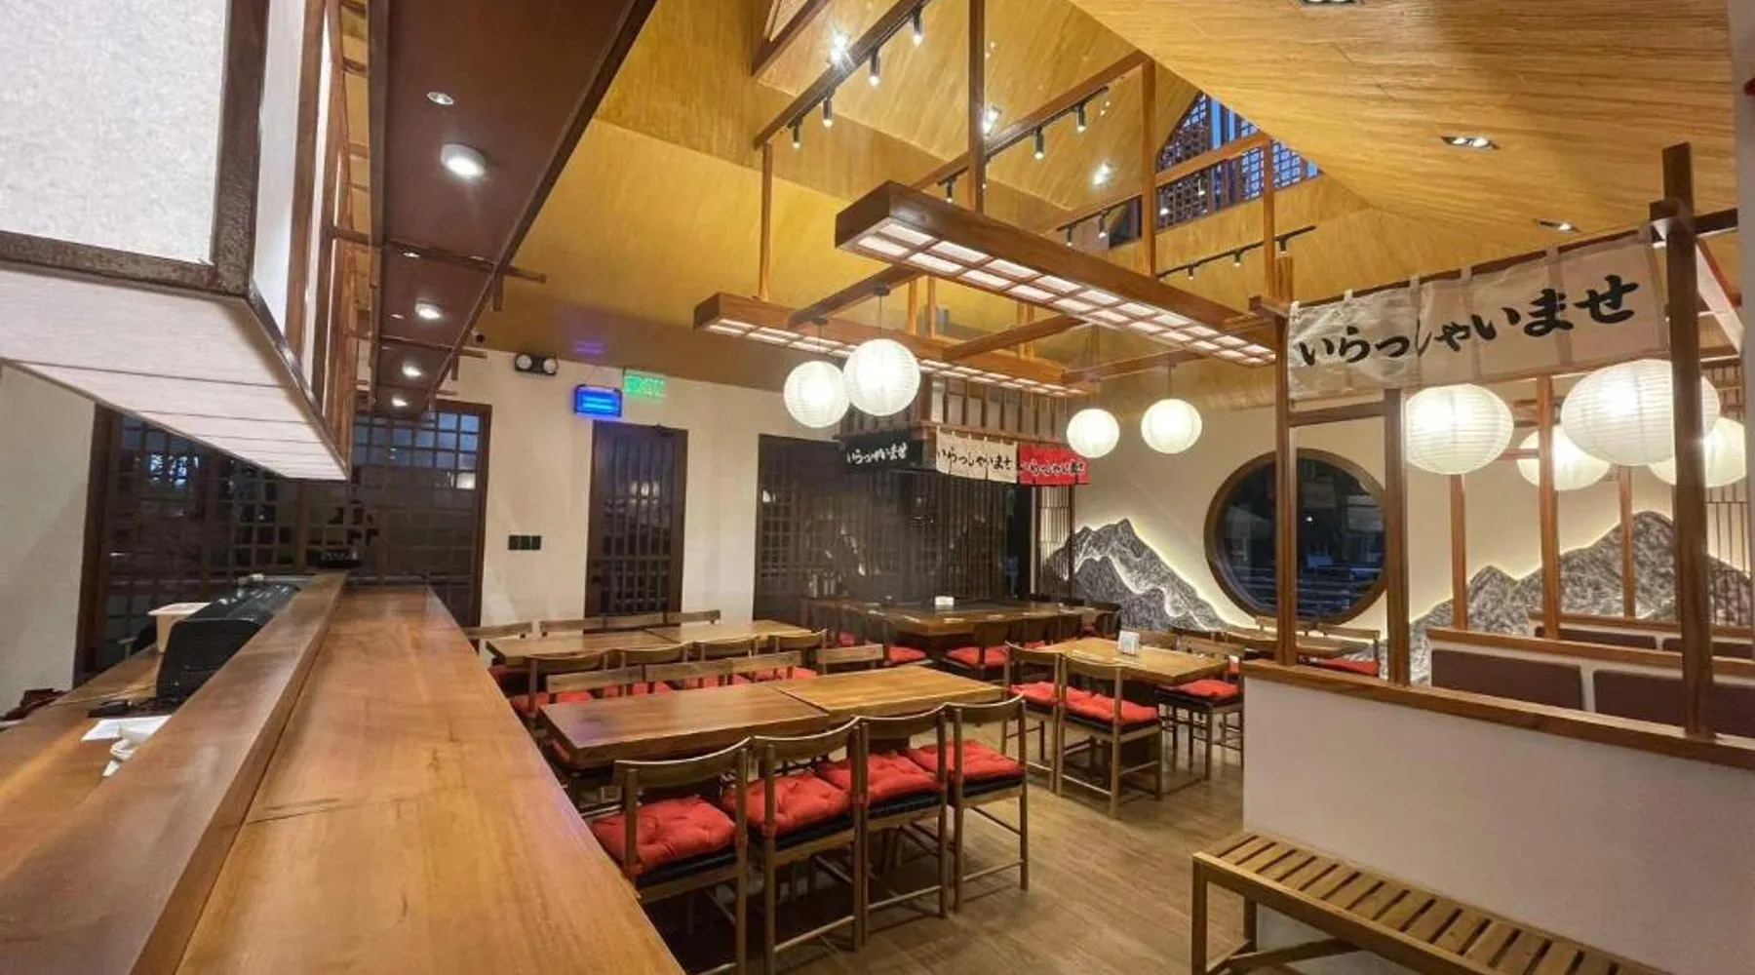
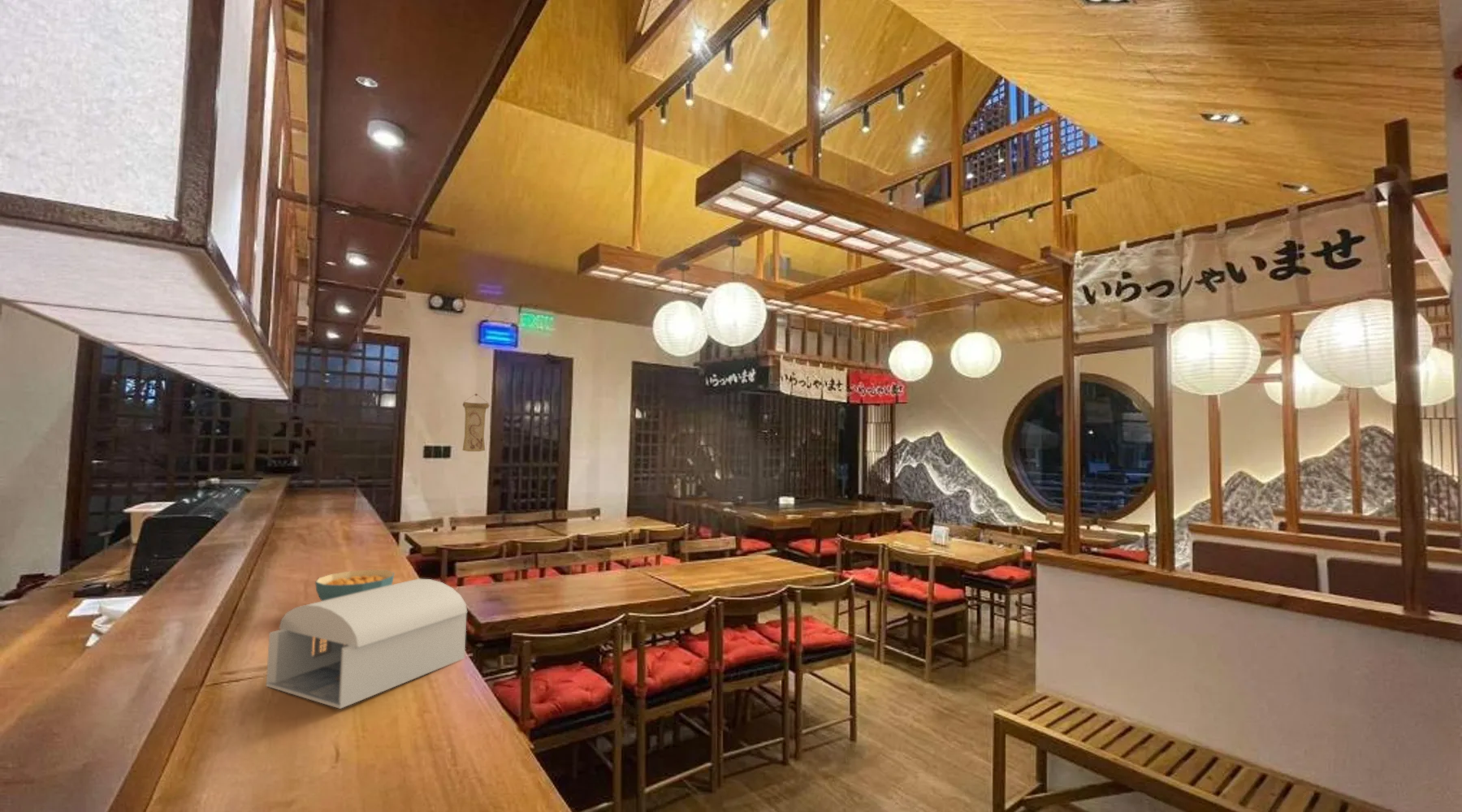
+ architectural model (373, 631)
+ wall scroll (475, 422)
+ cereal bowl (355, 593)
